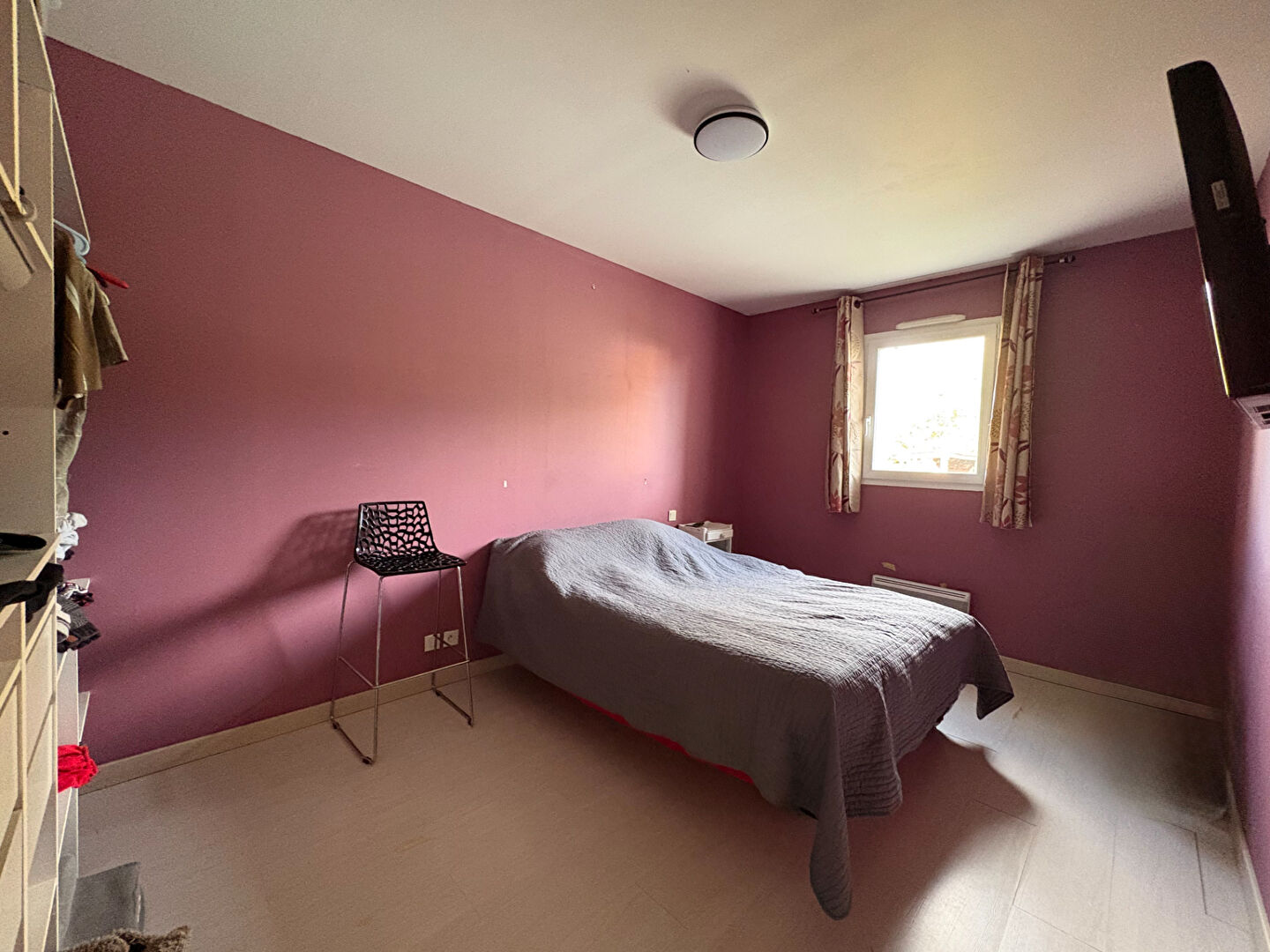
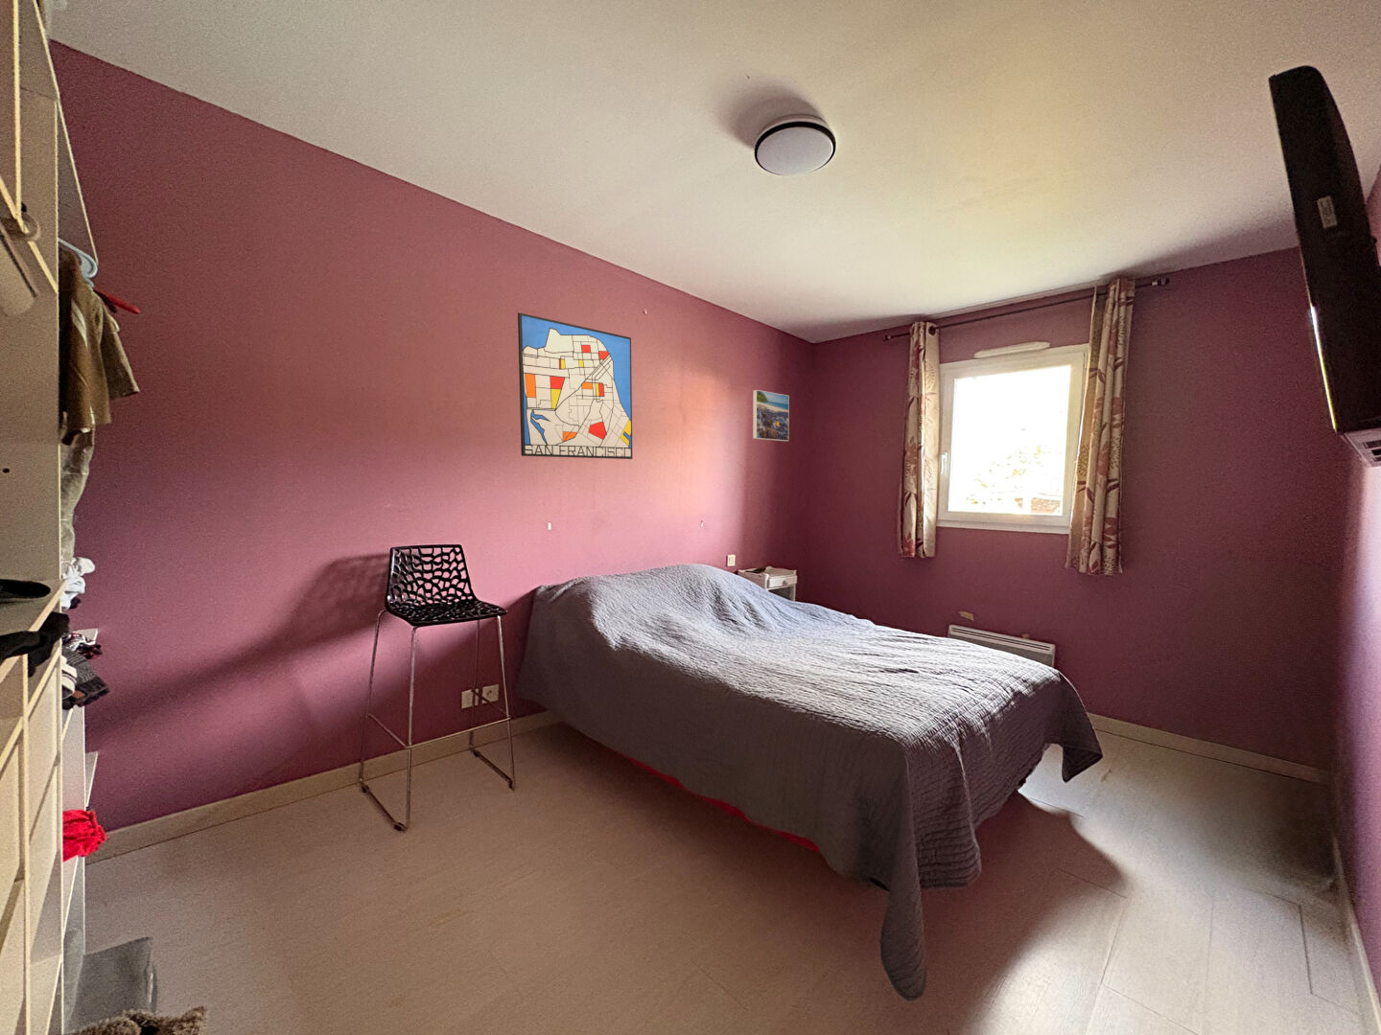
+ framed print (771, 416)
+ wall art (581, 392)
